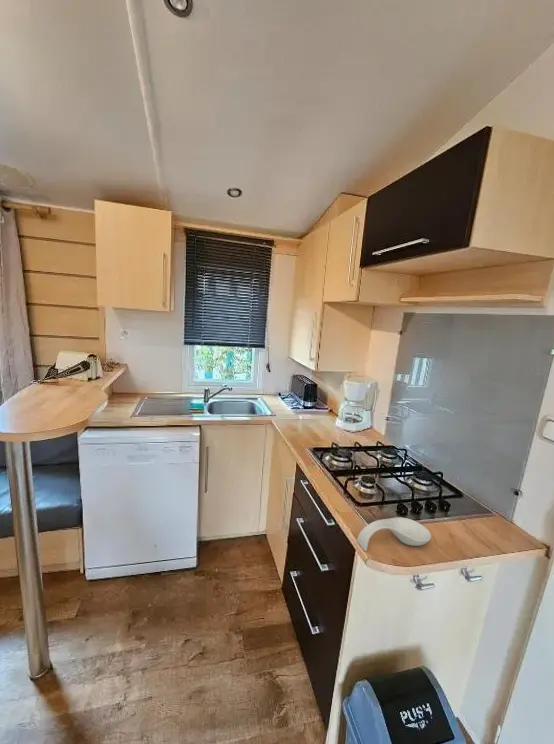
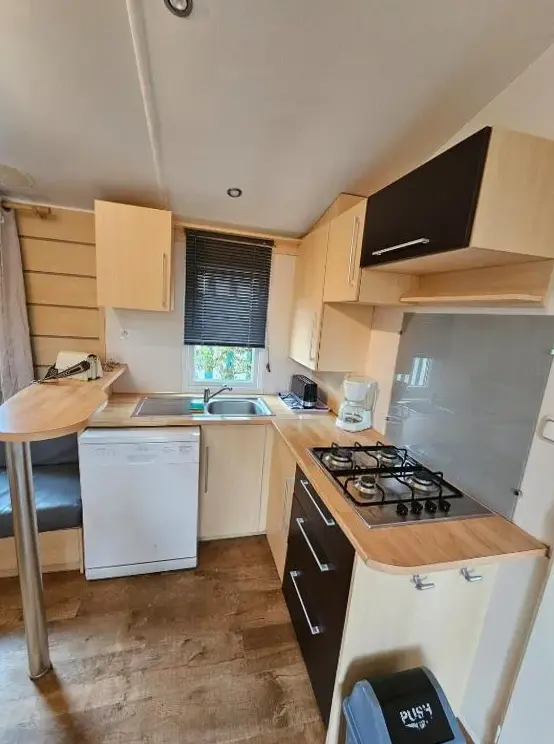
- spoon rest (395, 531)
